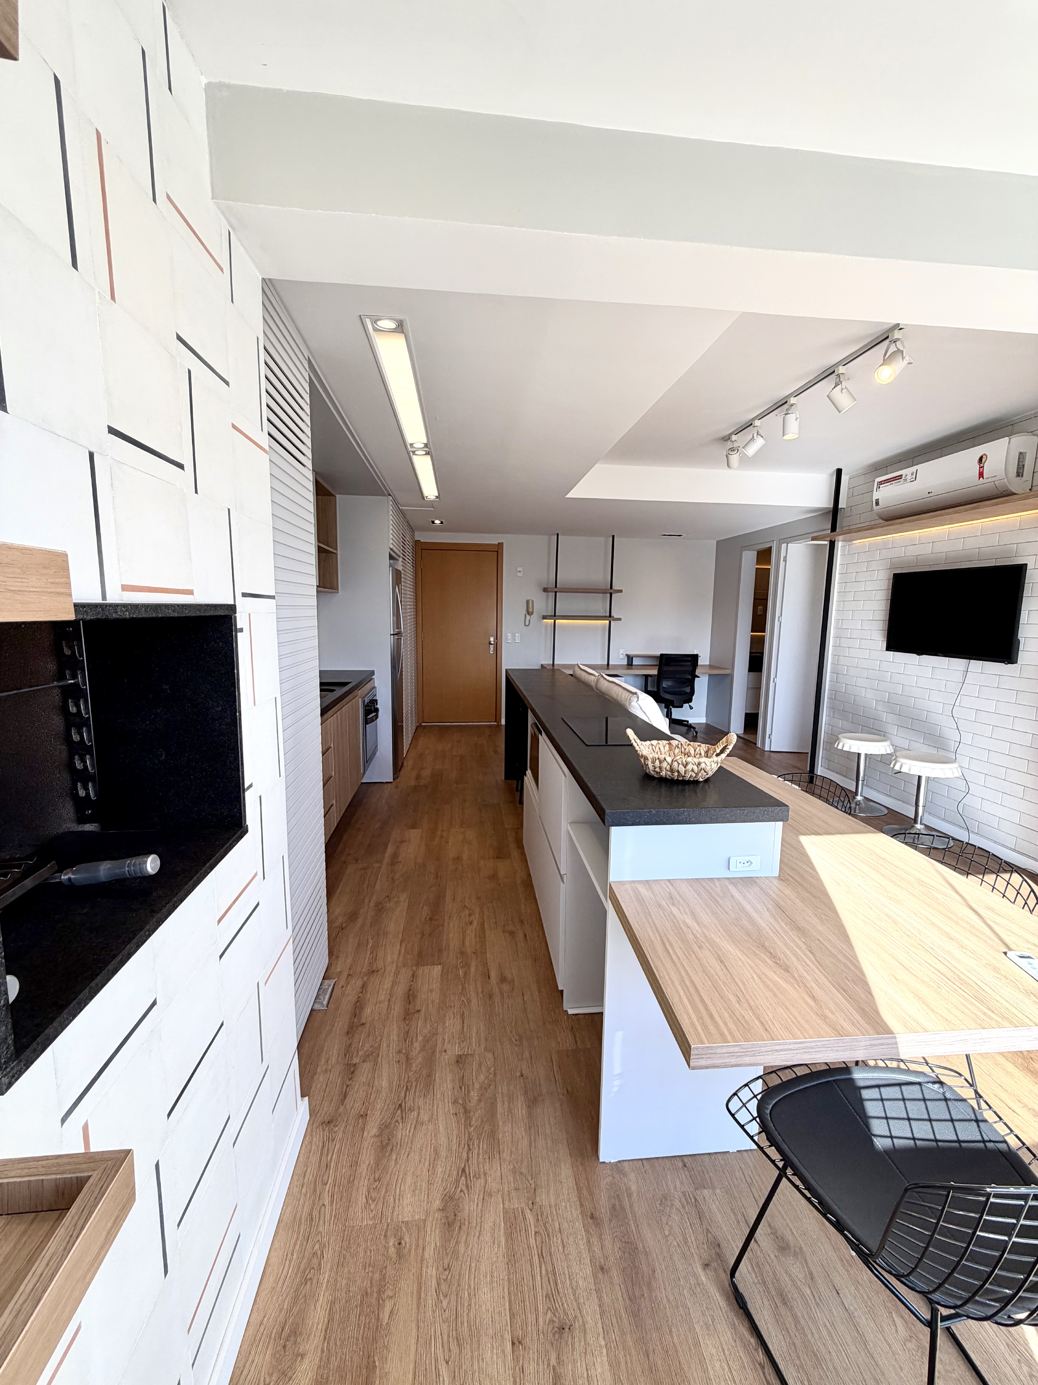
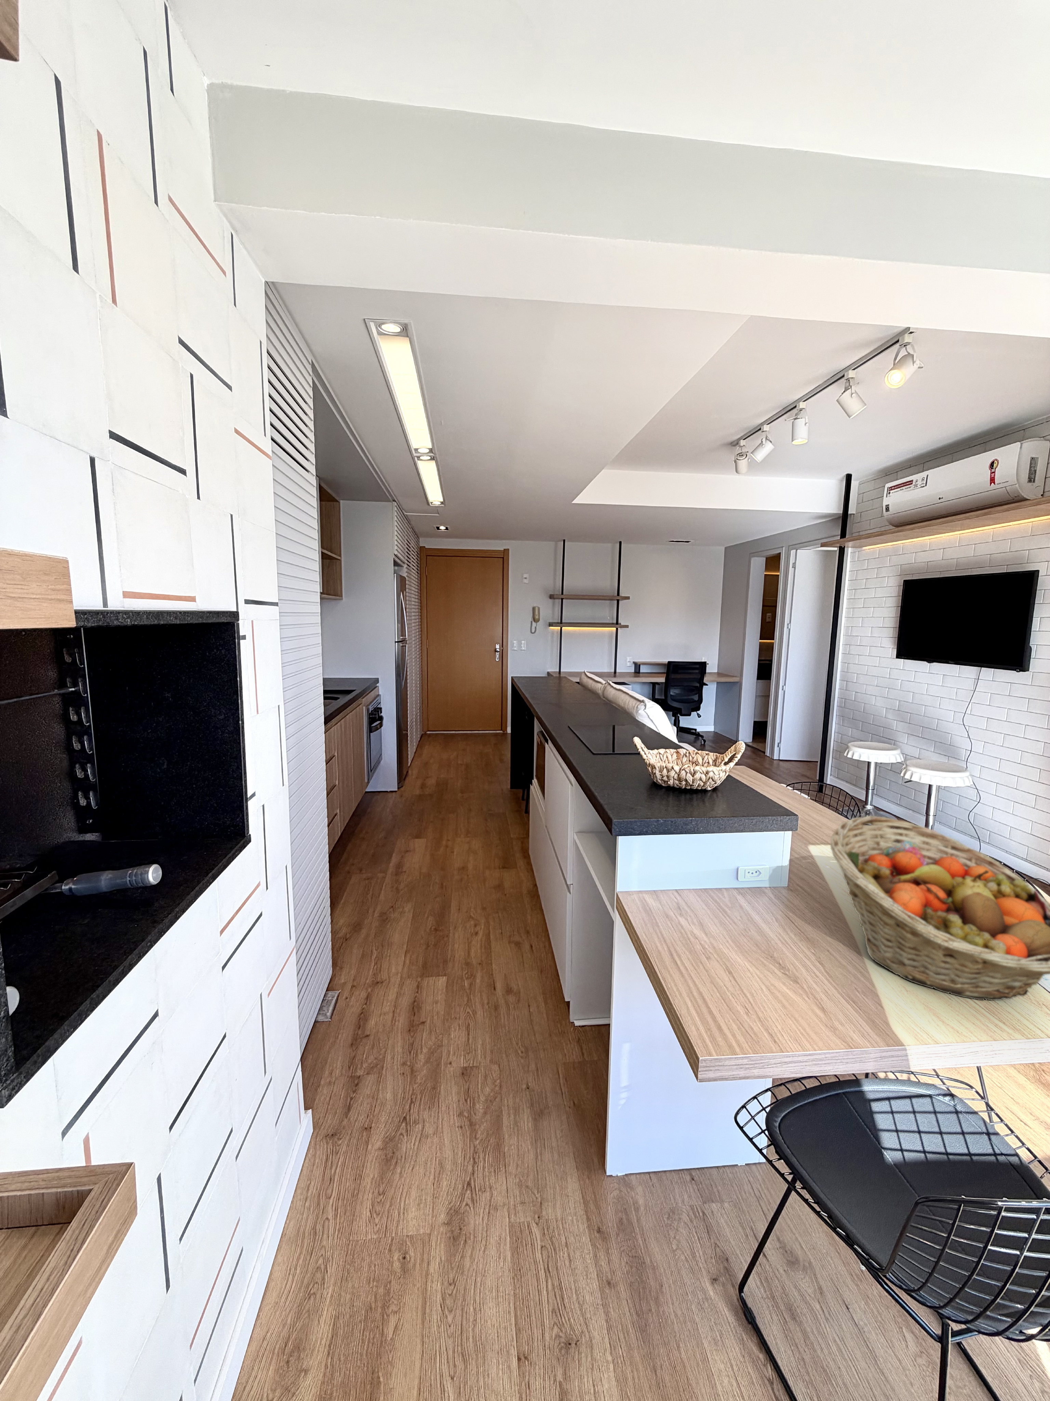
+ fruit basket (940, 899)
